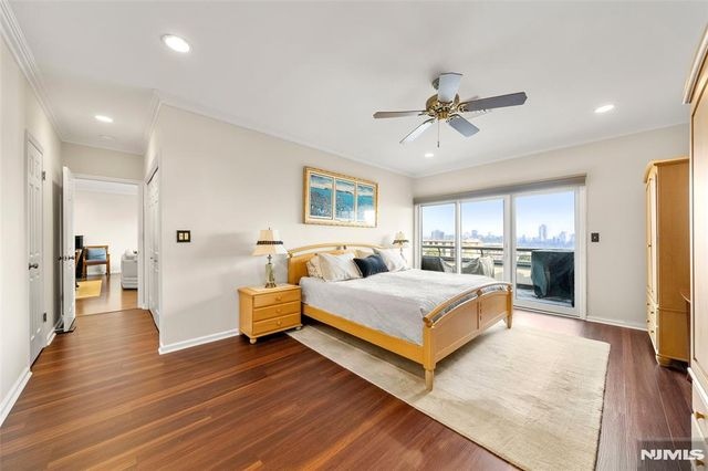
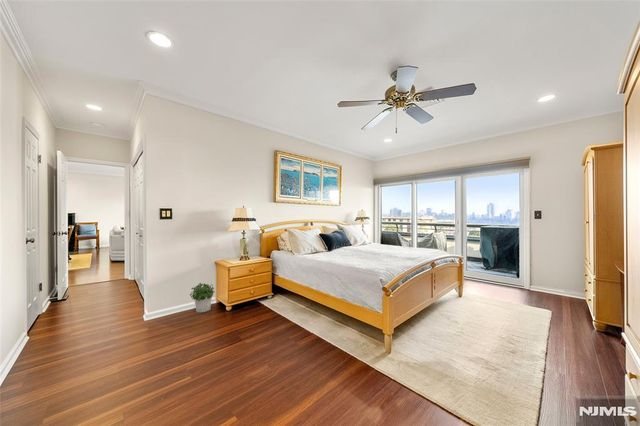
+ potted plant (202, 297)
